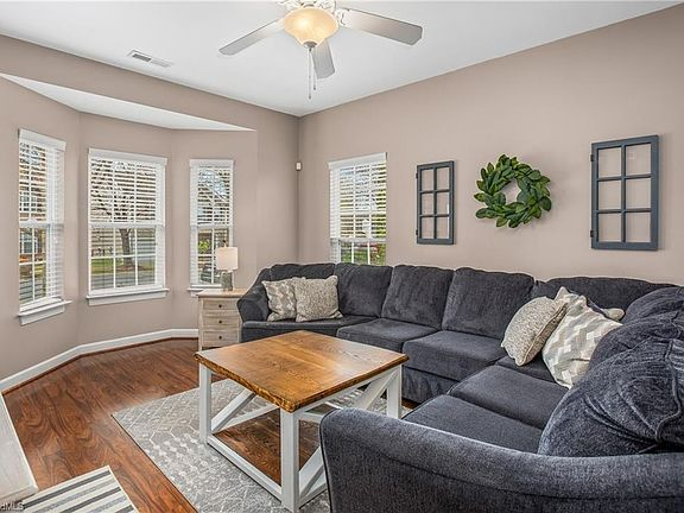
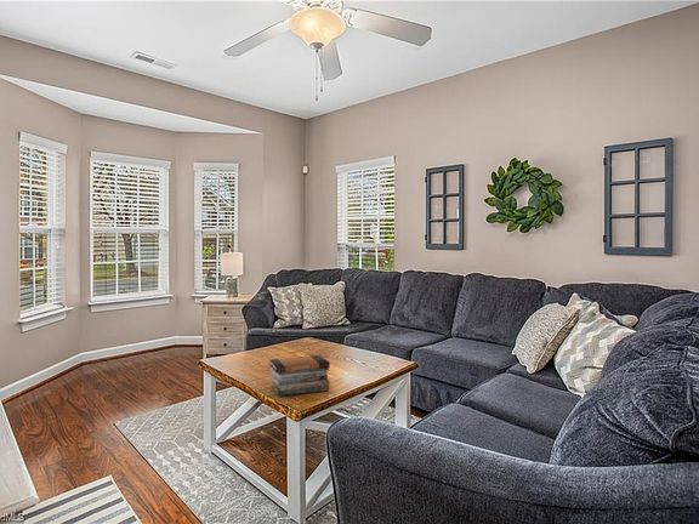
+ book stack (299, 374)
